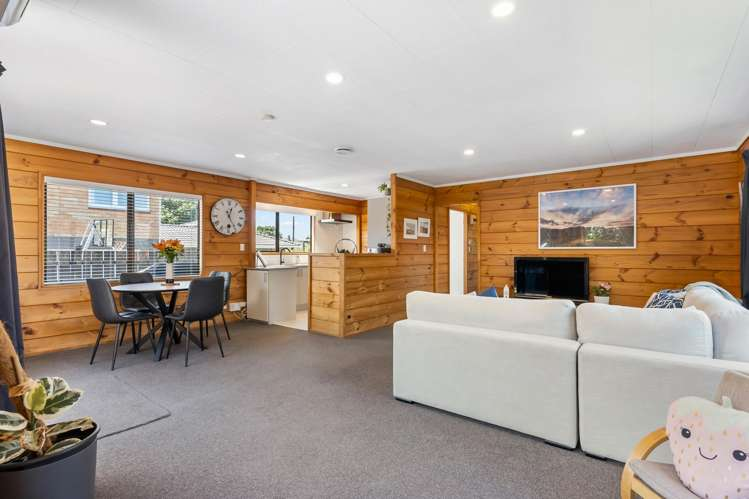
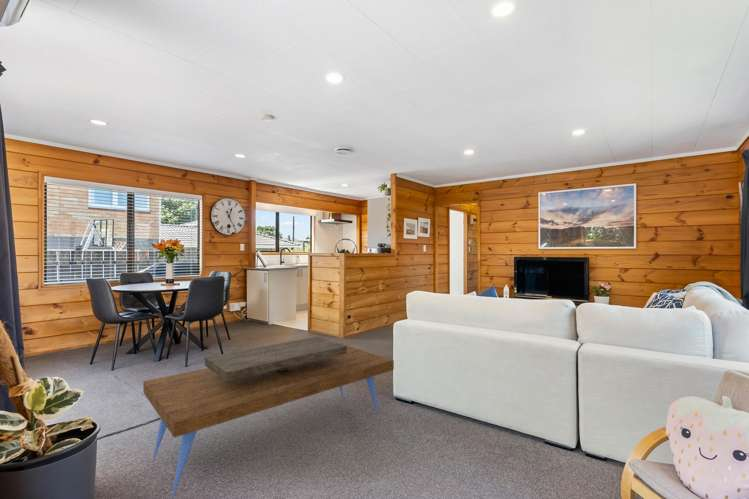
+ coffee table (279, 393)
